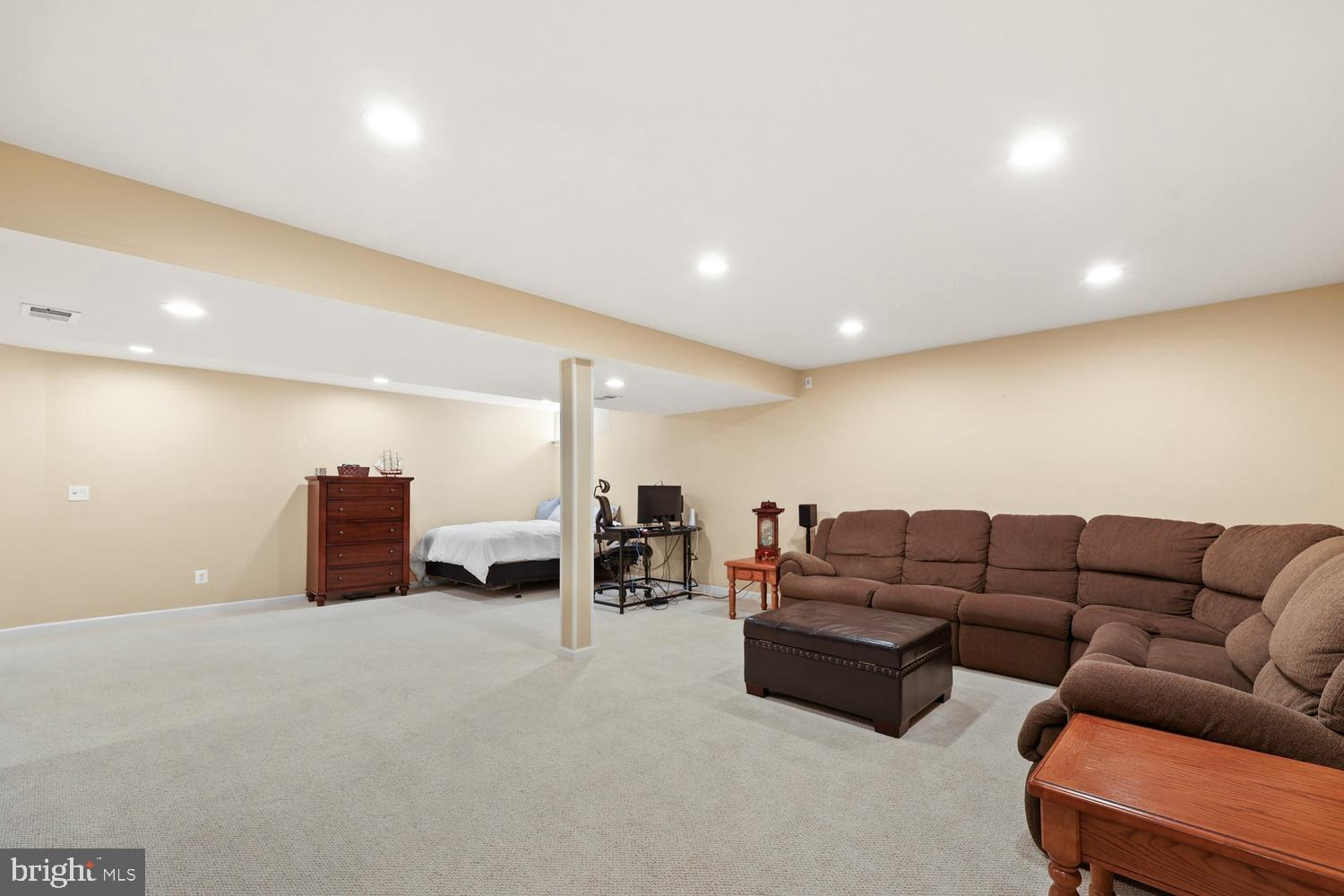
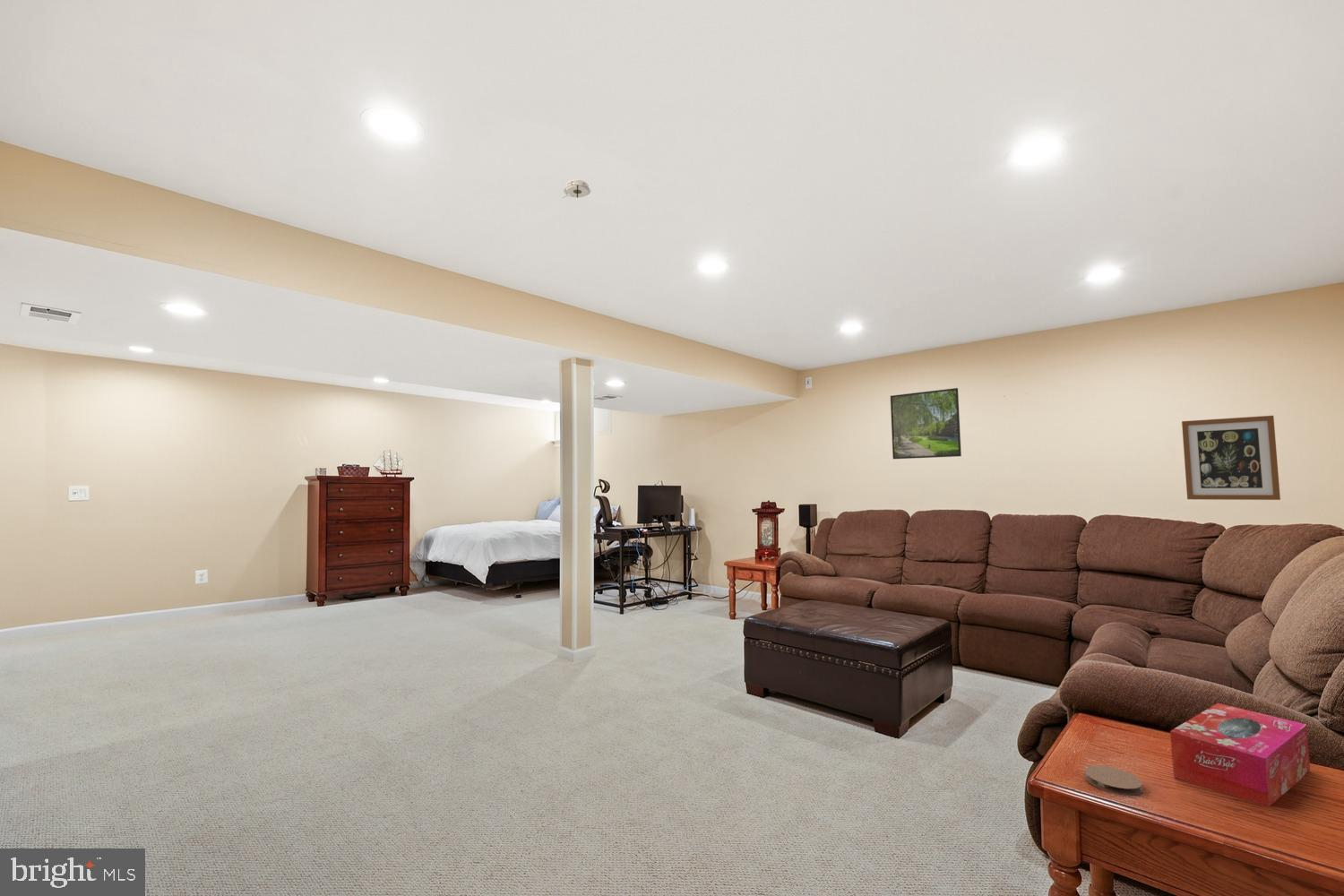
+ wall art (1228, 459)
+ smoke detector (576, 188)
+ tissue box (1240, 750)
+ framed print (924, 425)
+ coaster (1113, 780)
